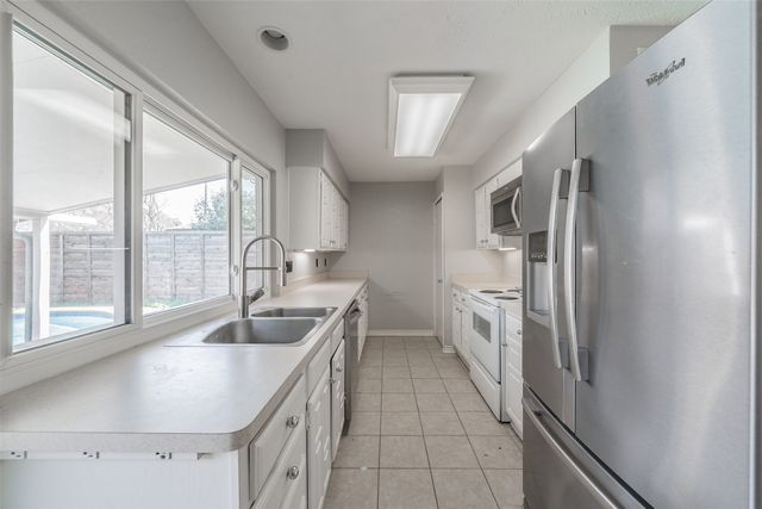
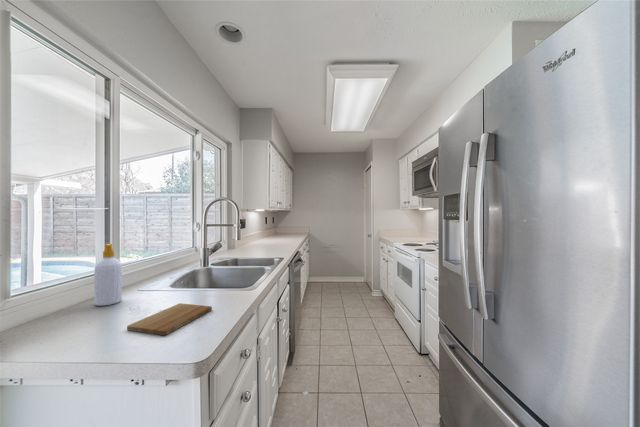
+ soap bottle (108, 273)
+ cutting board (173, 317)
